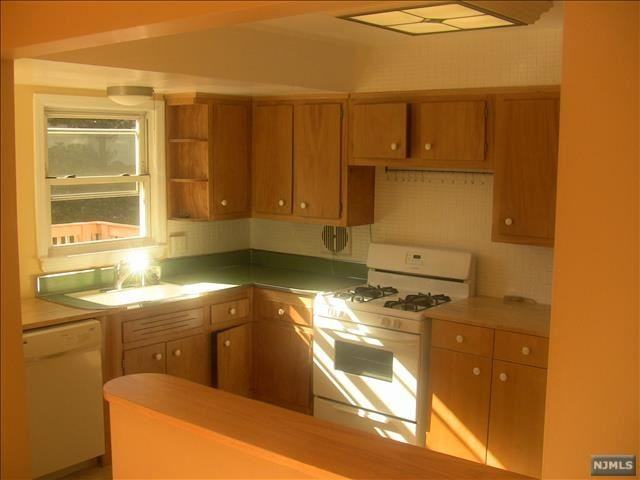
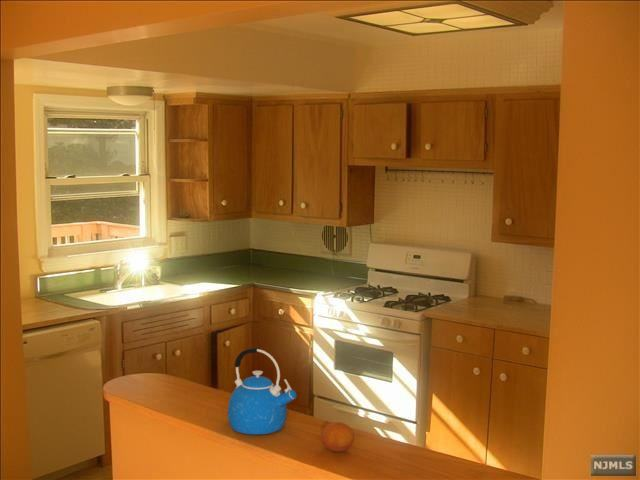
+ fruit (337, 436)
+ kettle (263, 388)
